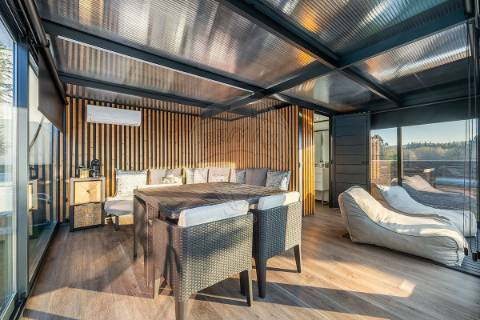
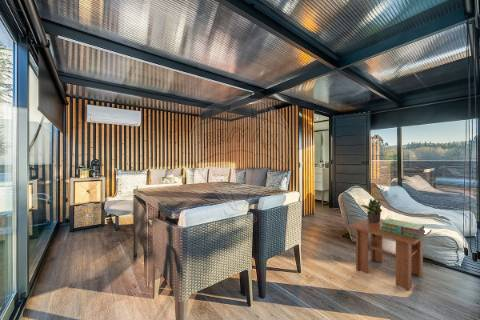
+ coffee table (388, 249)
+ potted plant (371, 209)
+ stack of books (402, 227)
